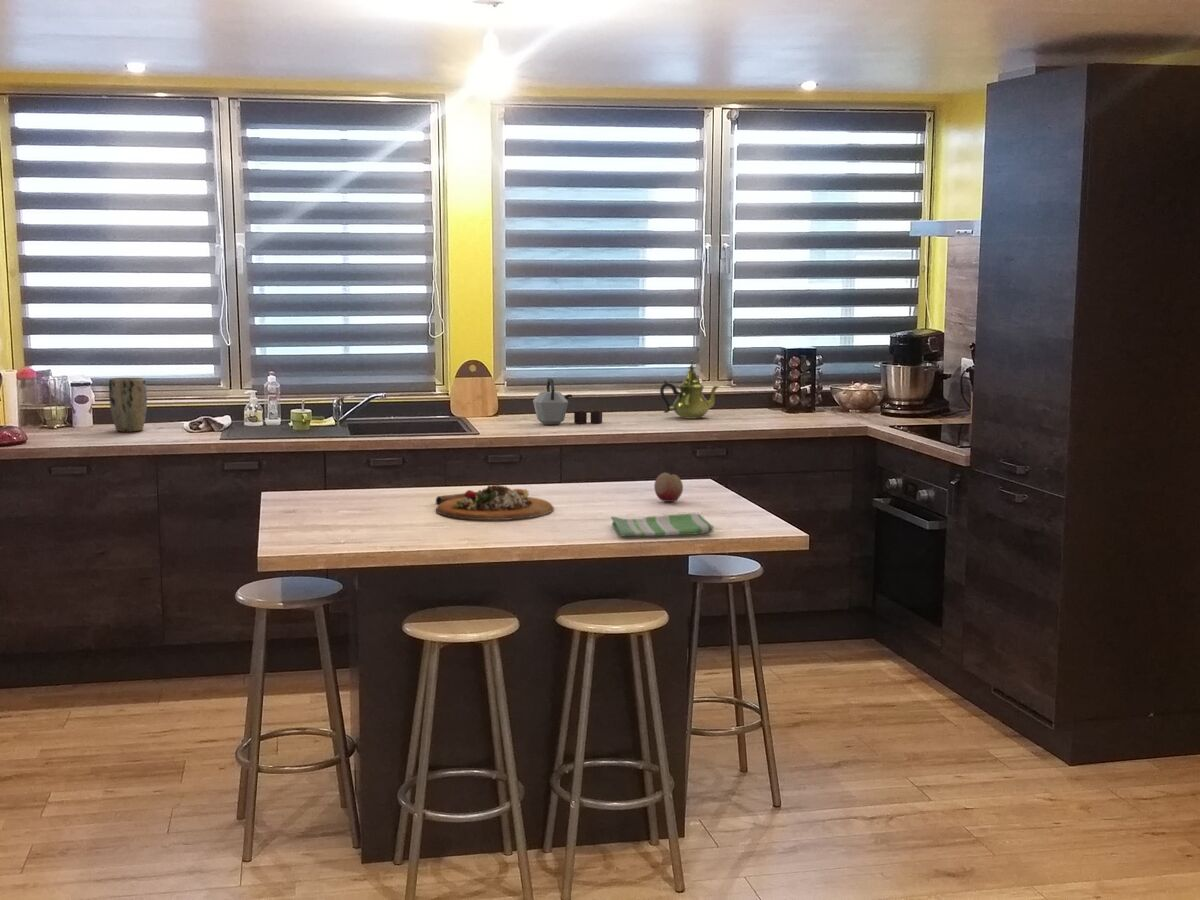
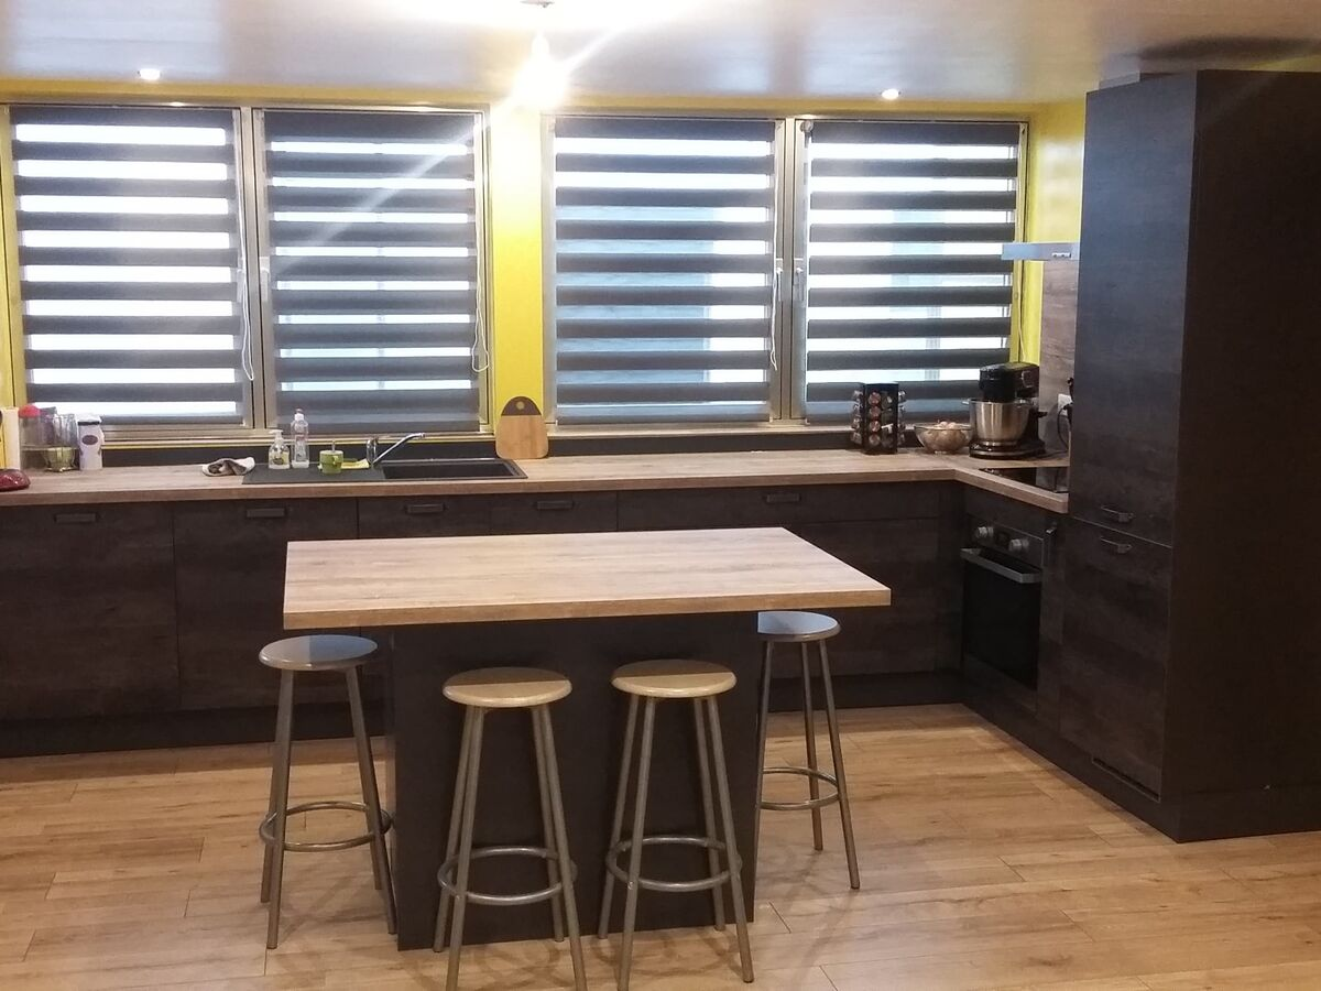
- teapot (689, 389)
- dish towel (661, 524)
- plant pot (128, 404)
- cutting board (492, 495)
- fruit (668, 487)
- kettle (567, 401)
